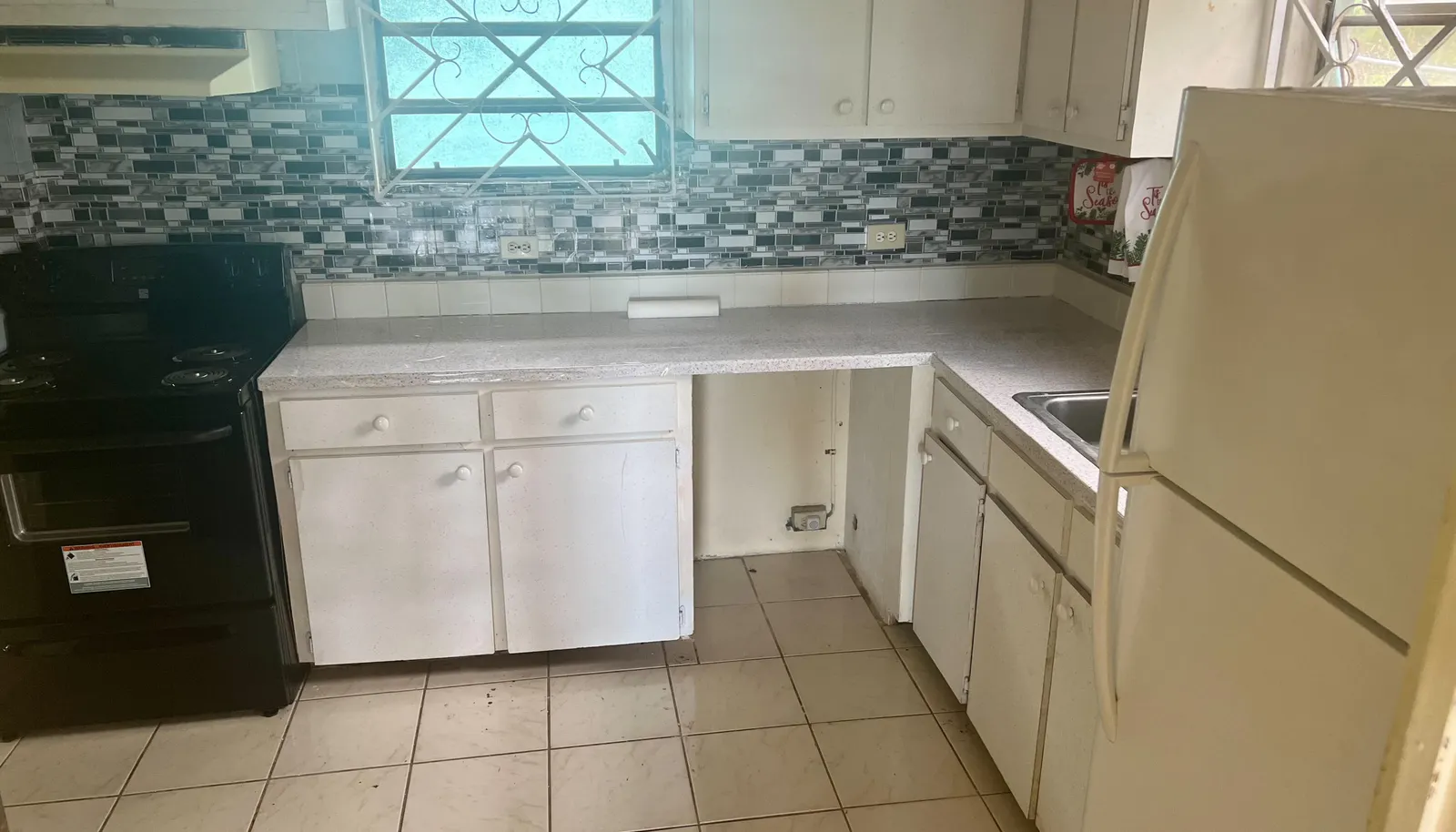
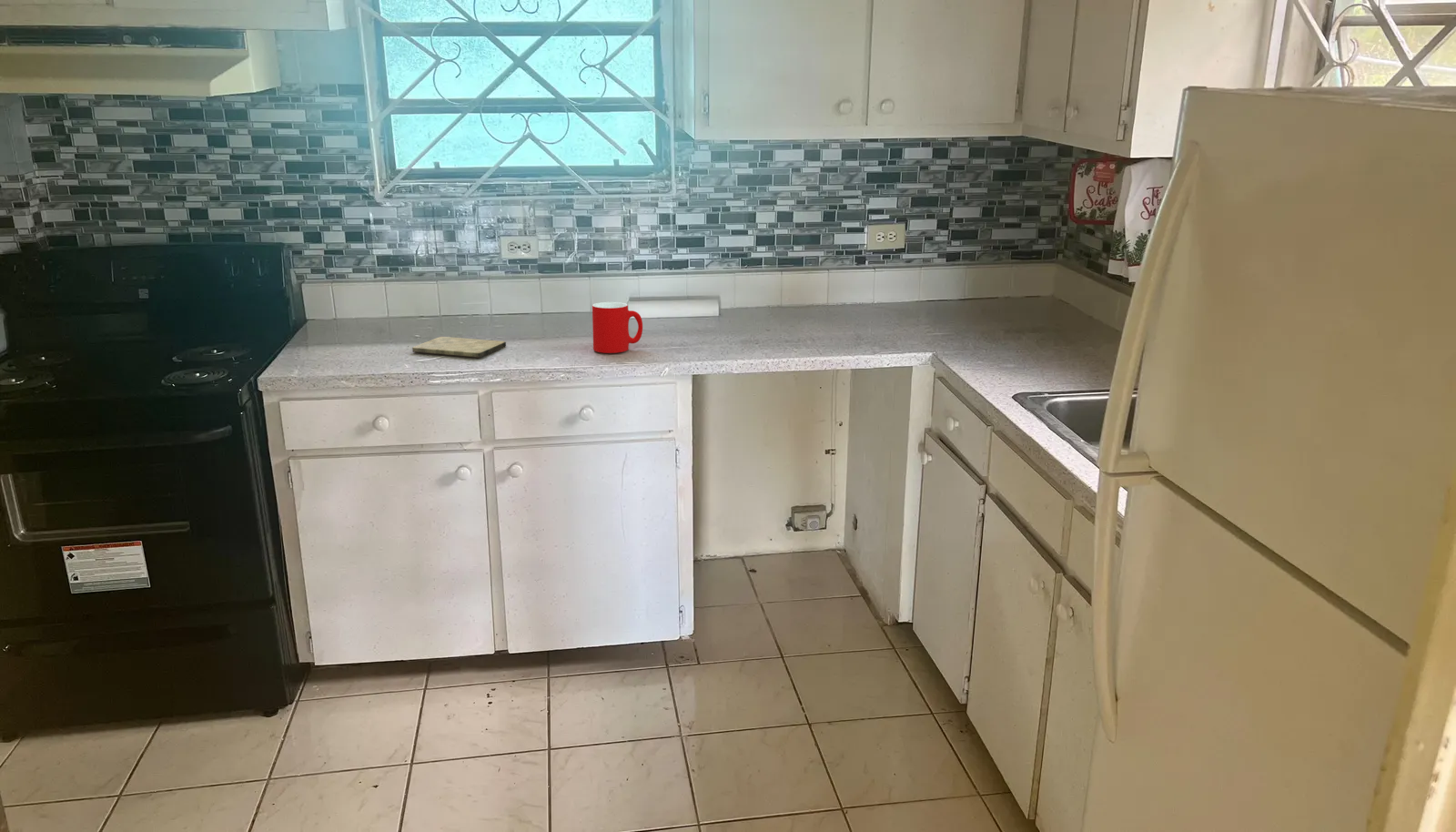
+ cutting board (460, 346)
+ cup (617, 327)
